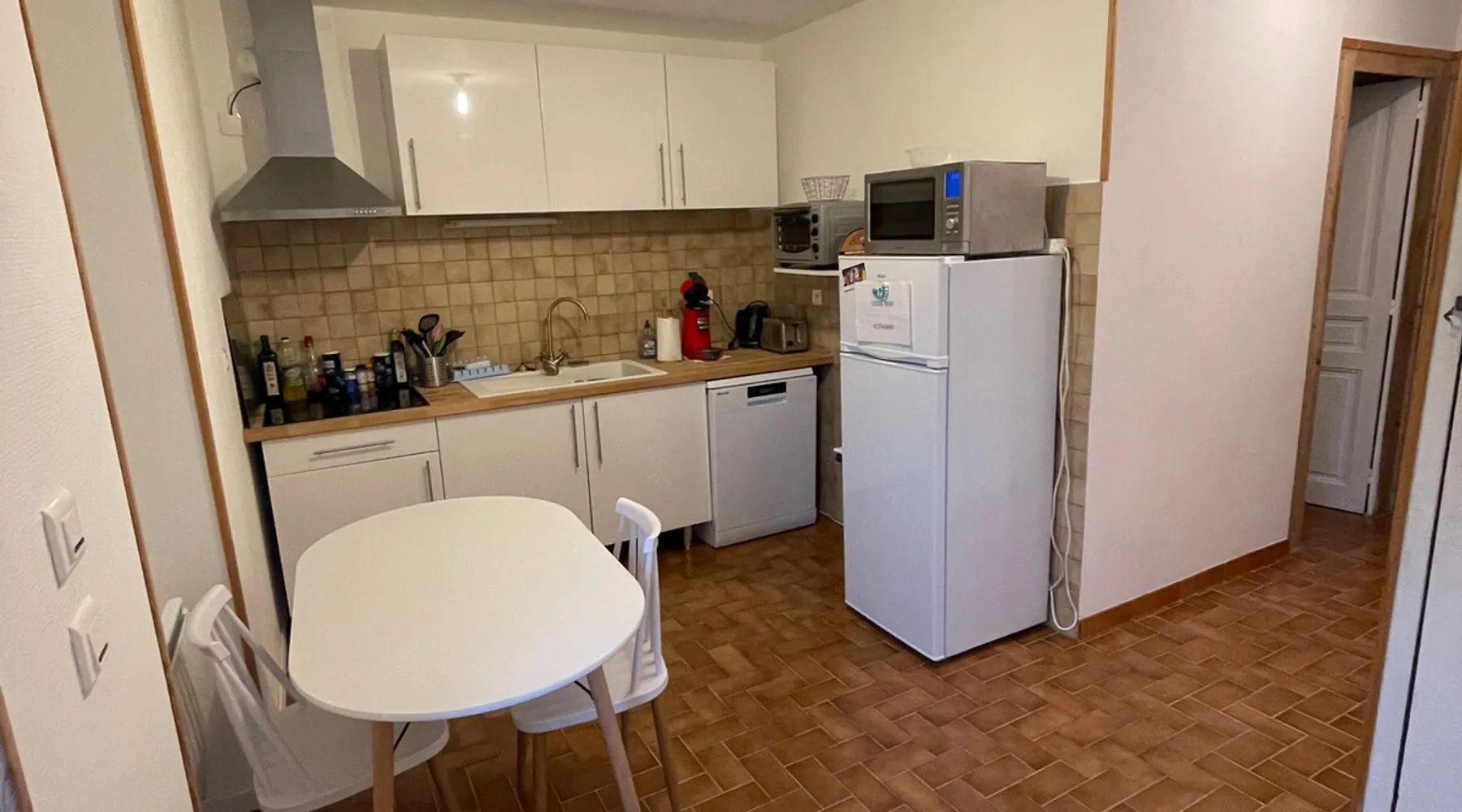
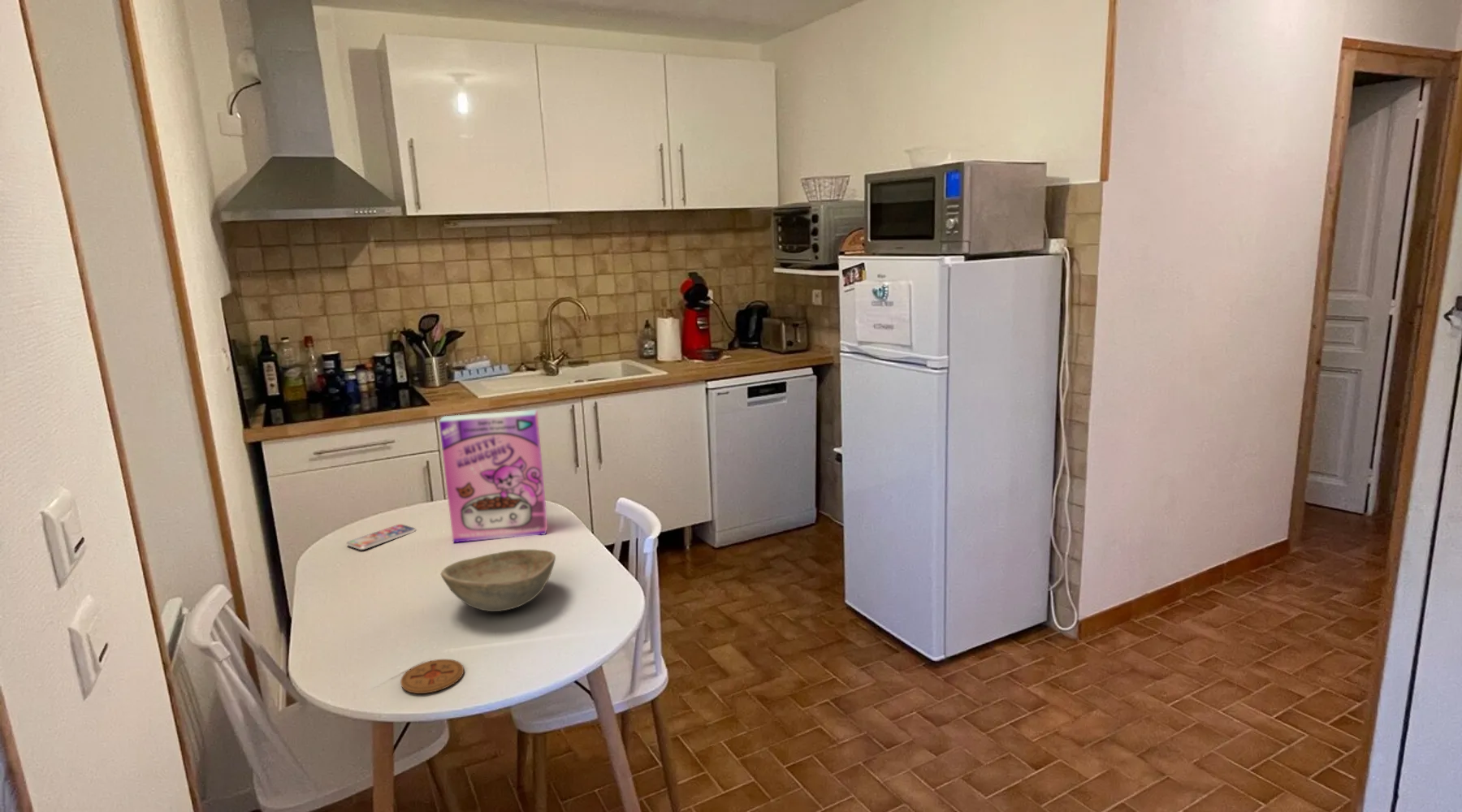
+ coaster (432, 676)
+ bowl (502, 582)
+ cereal box (495, 475)
+ smartphone (382, 537)
